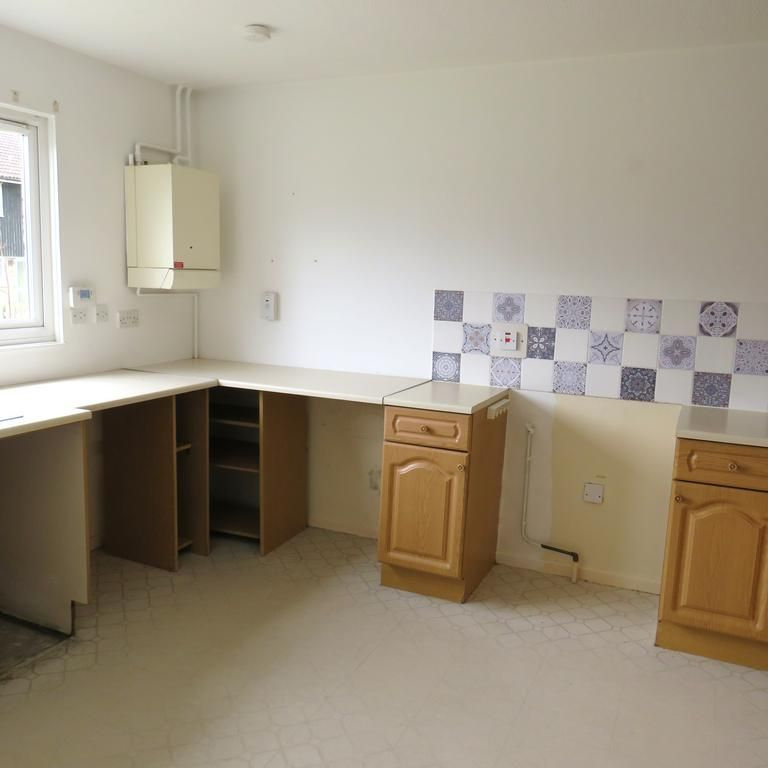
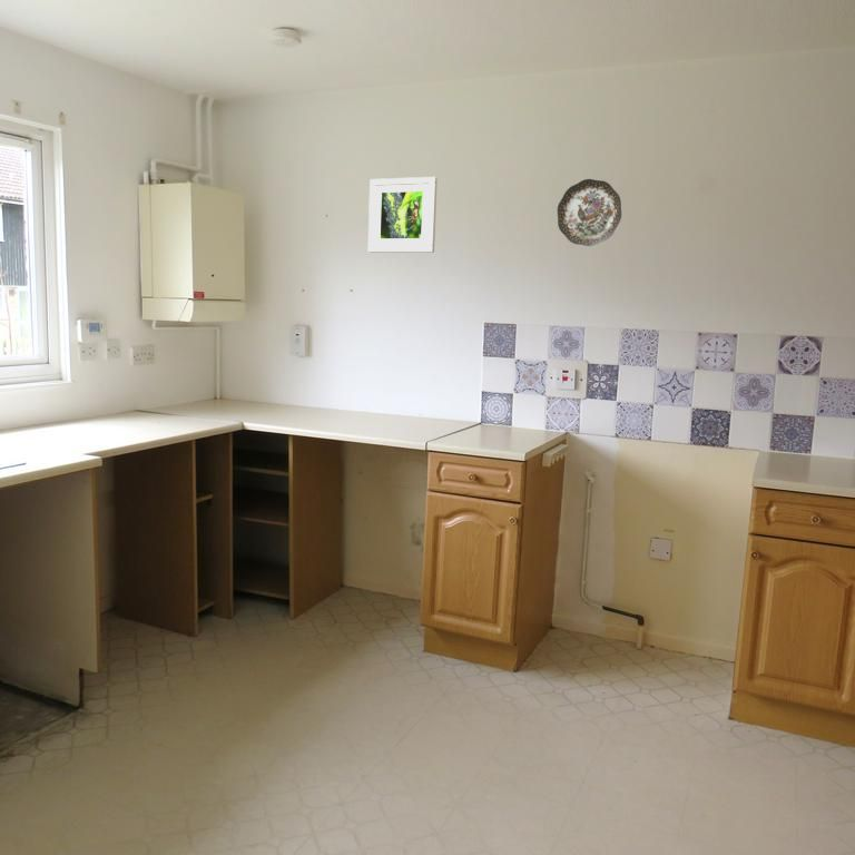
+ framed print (401, 215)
+ decorative plate (589, 213)
